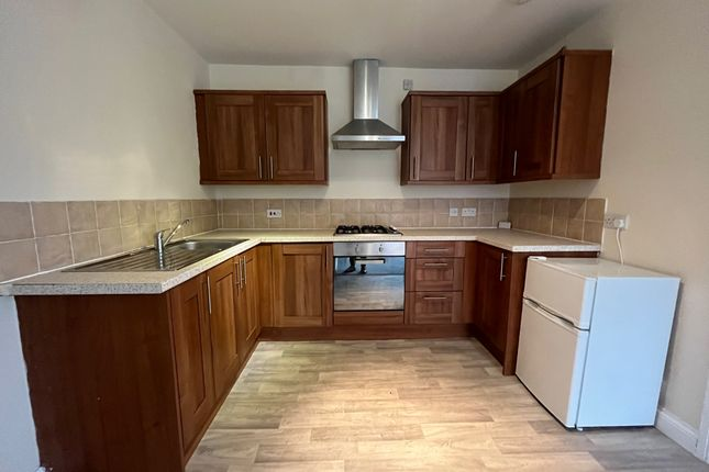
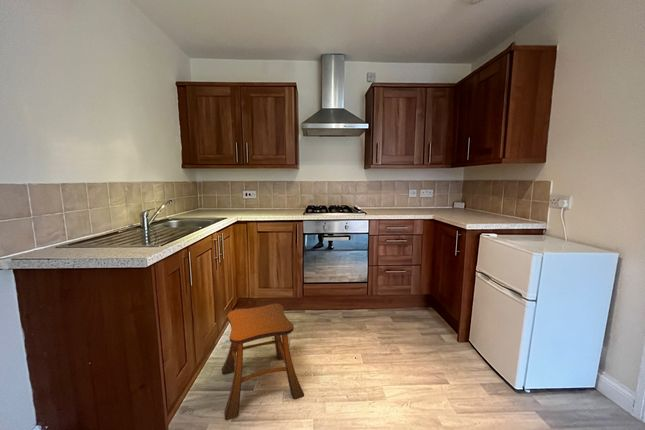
+ stool (257, 346)
